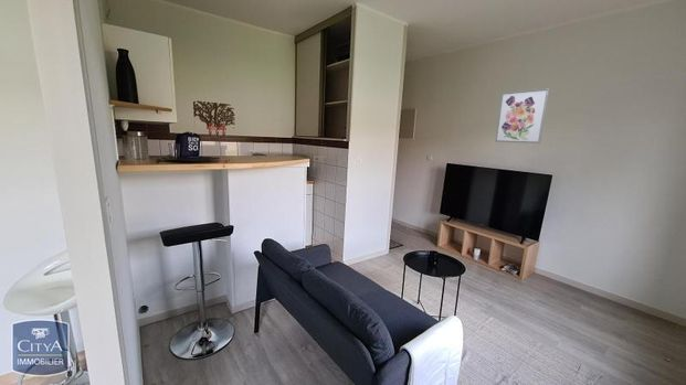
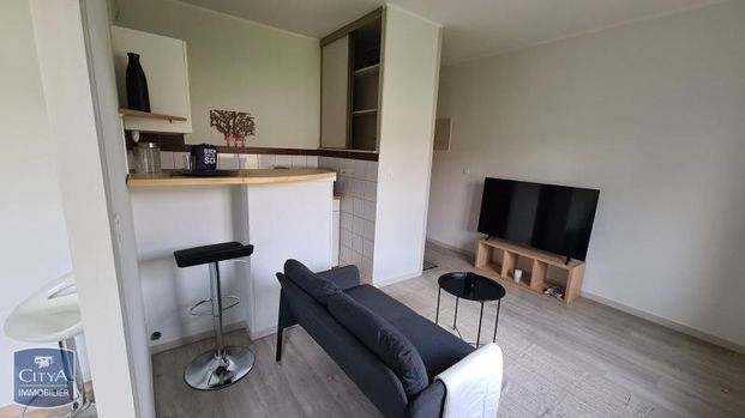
- wall art (520, 117)
